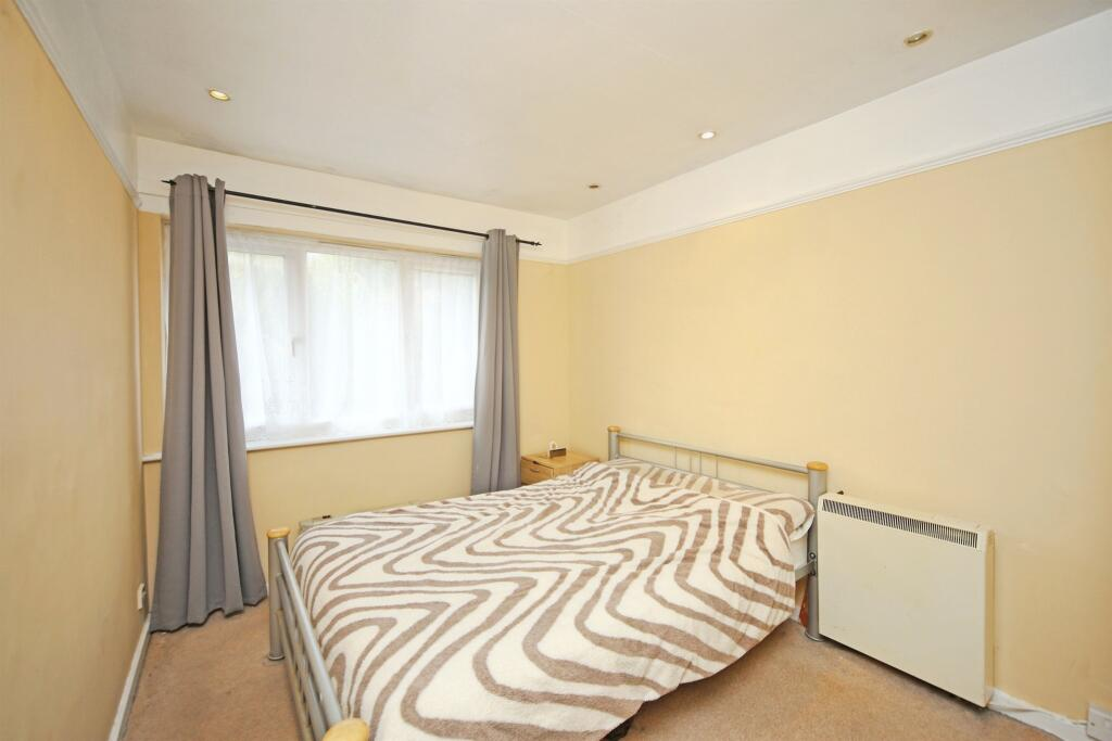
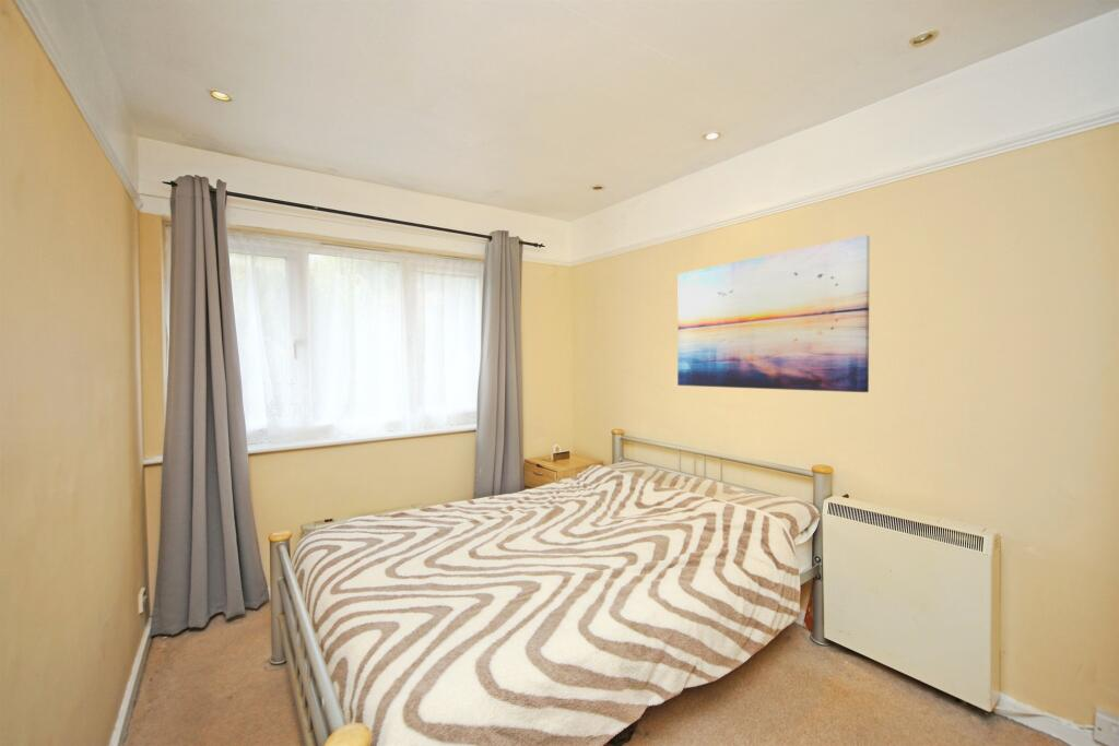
+ wall art (757, 323)
